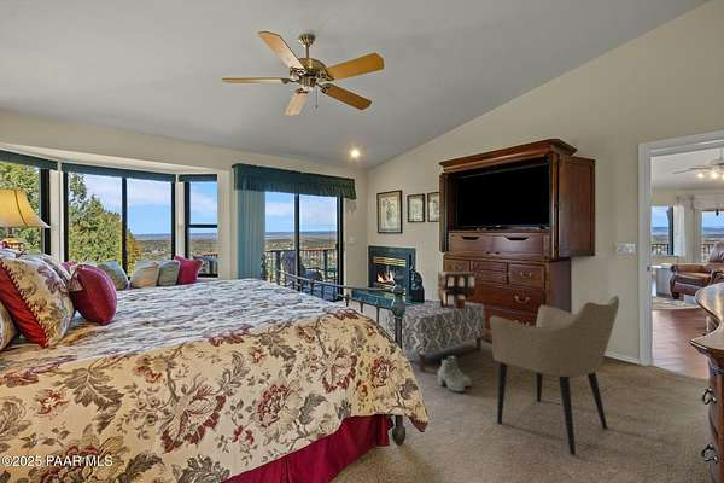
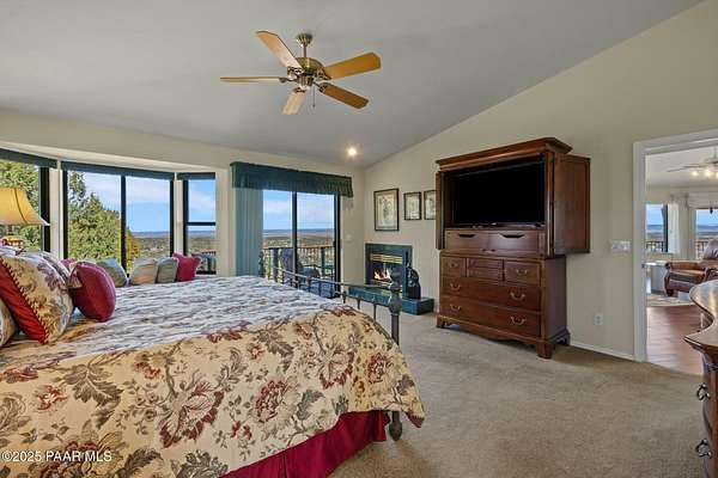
- boots (454, 372)
- bench (437, 330)
- decorative box (455, 289)
- armchair (559, 360)
